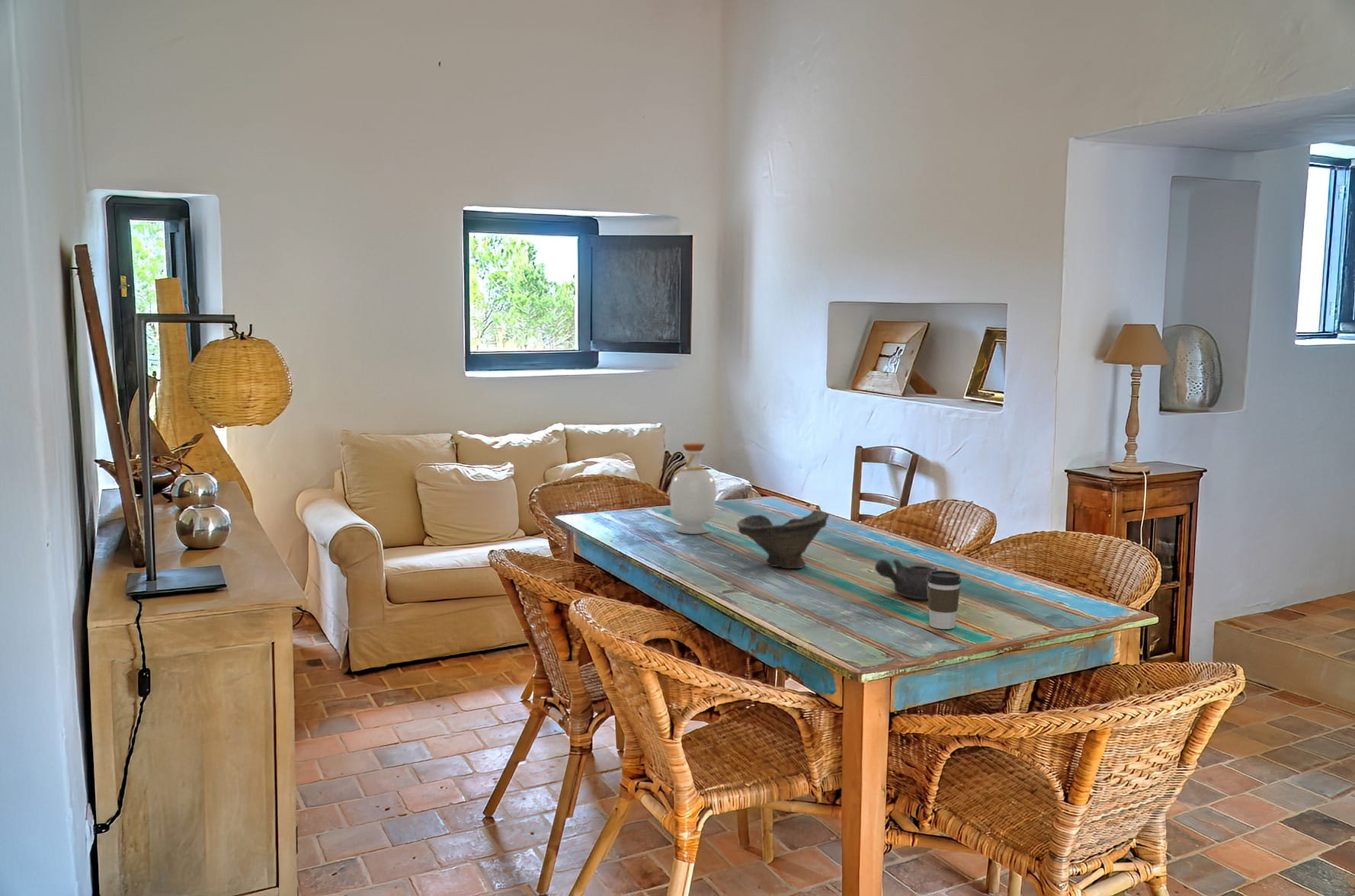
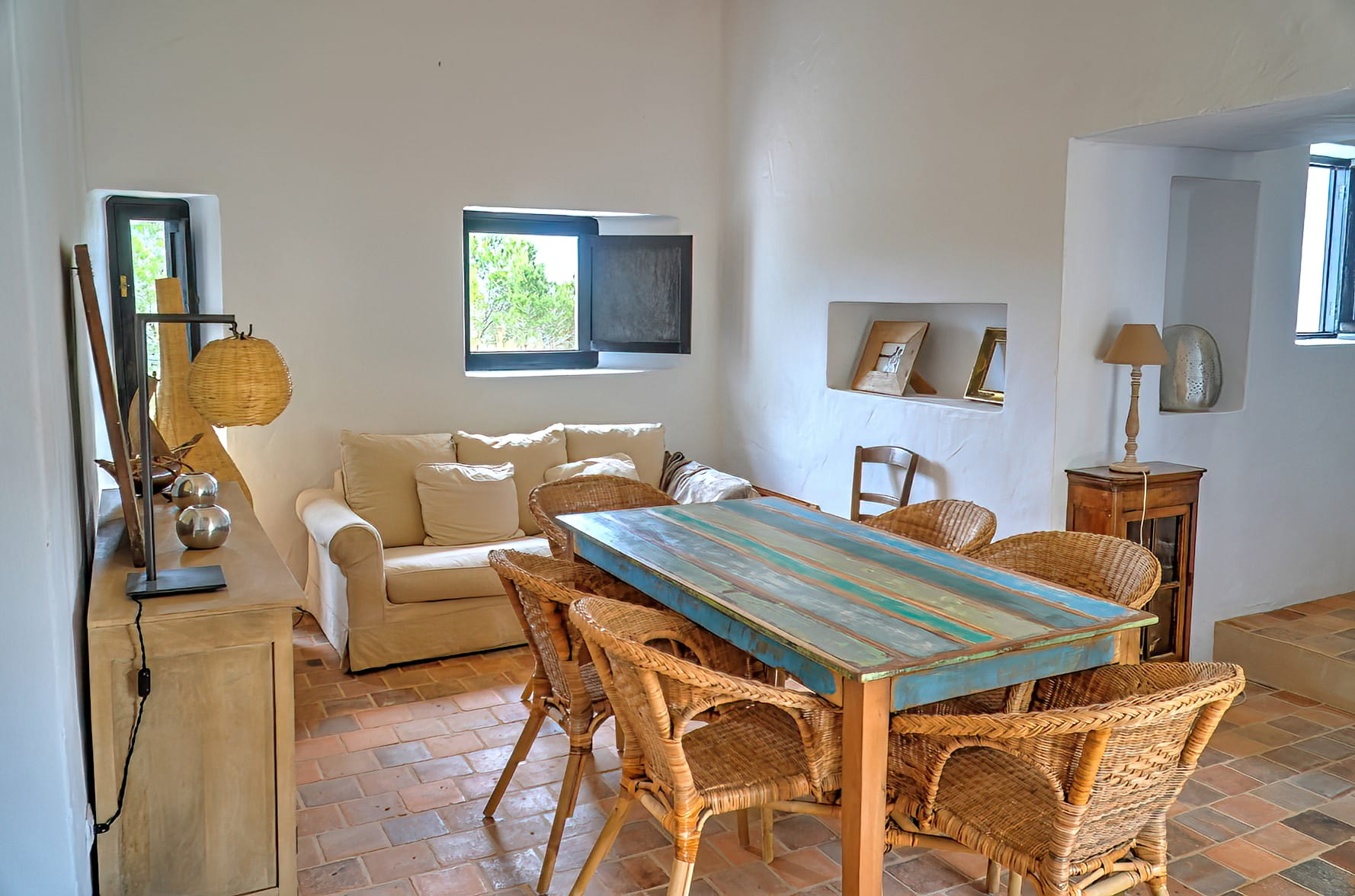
- bottle (693, 487)
- teapot (906, 576)
- bowl (783, 539)
- coffee cup (943, 600)
